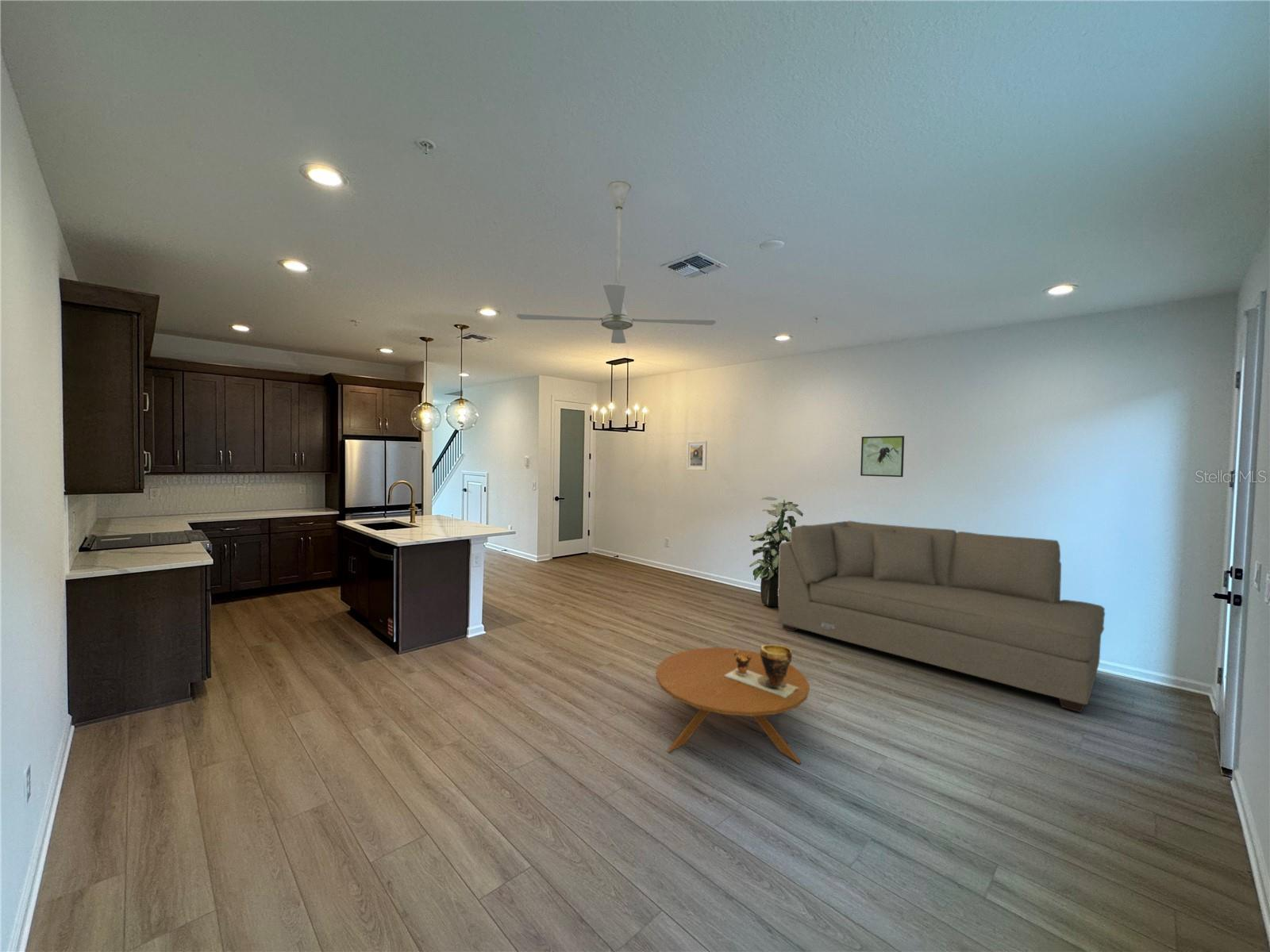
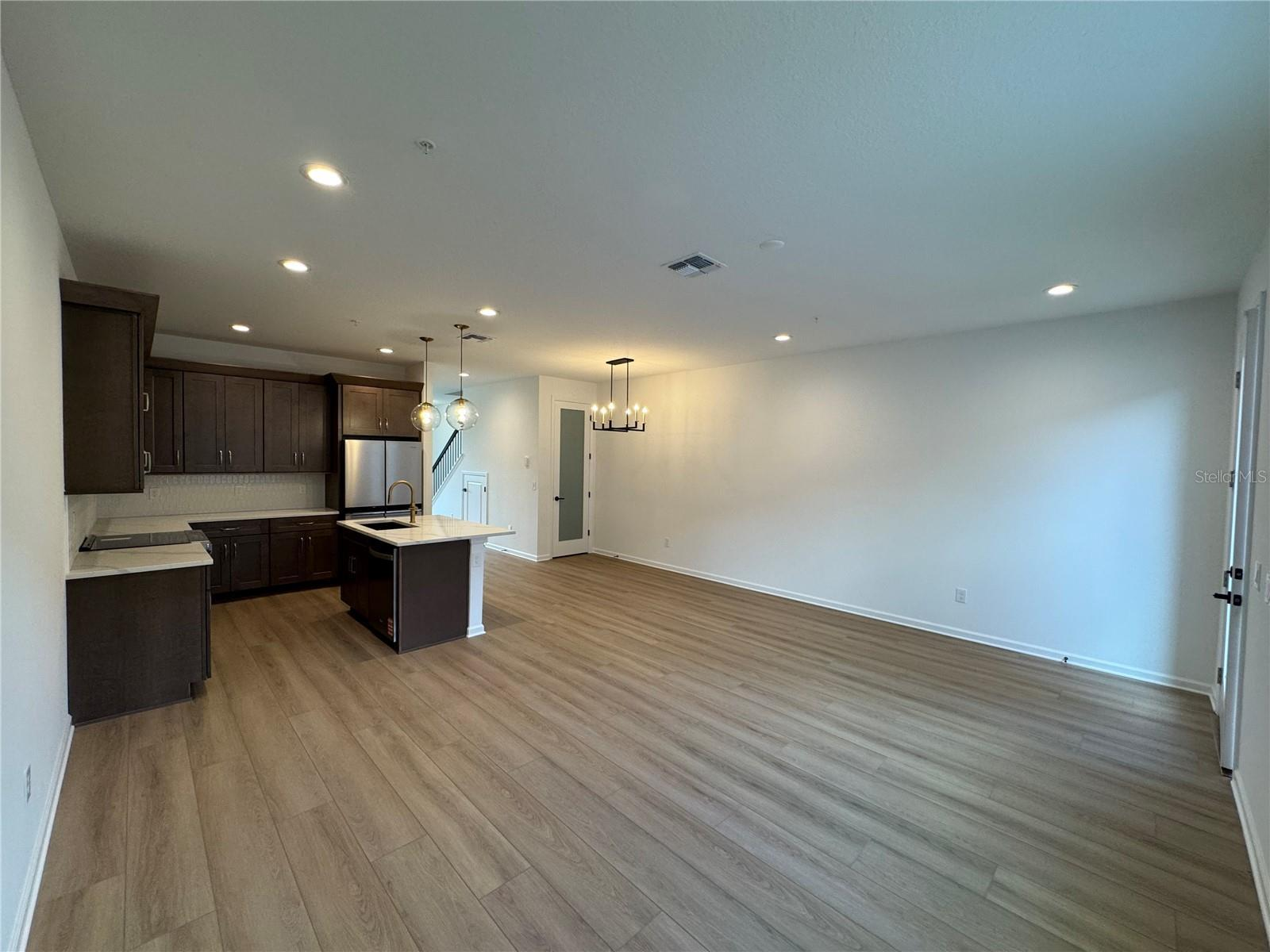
- sofa (925, 589)
- clay pot (762, 662)
- ceiling fan (618, 257)
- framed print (881, 456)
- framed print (696, 455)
- indoor plant (775, 551)
- coffee table (729, 699)
